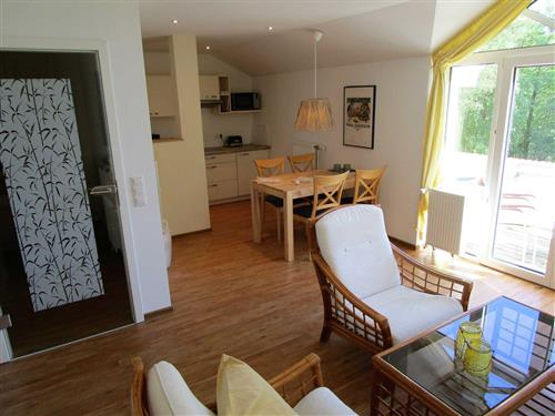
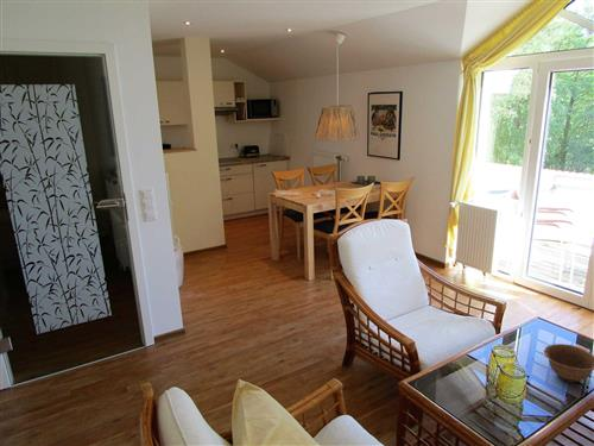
+ bowl (569, 366)
